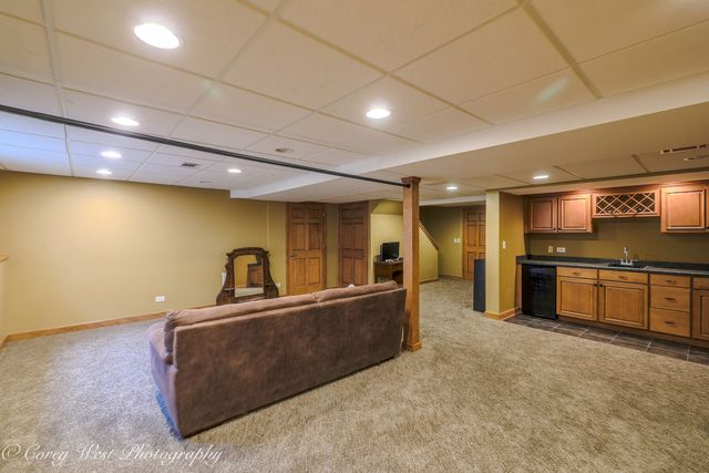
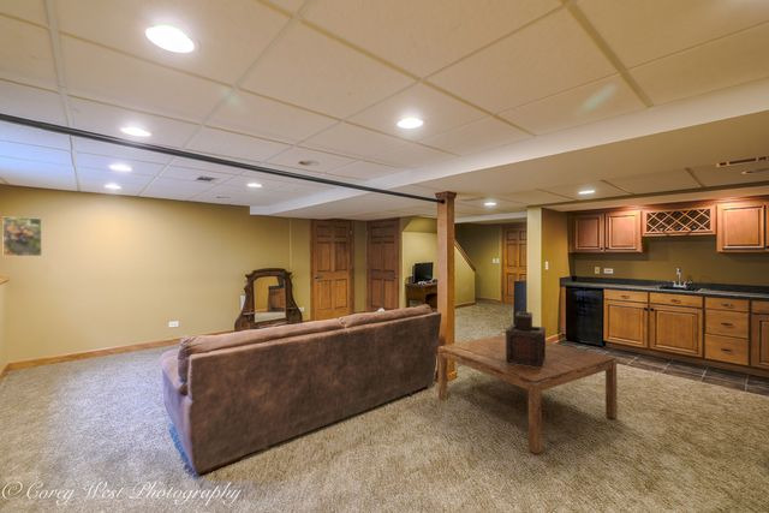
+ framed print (23, 237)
+ coffee table (521, 378)
+ wooden crate (525, 336)
